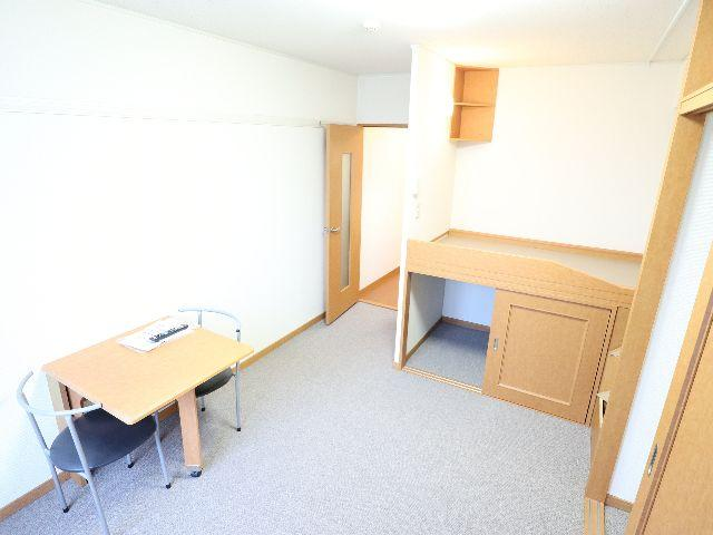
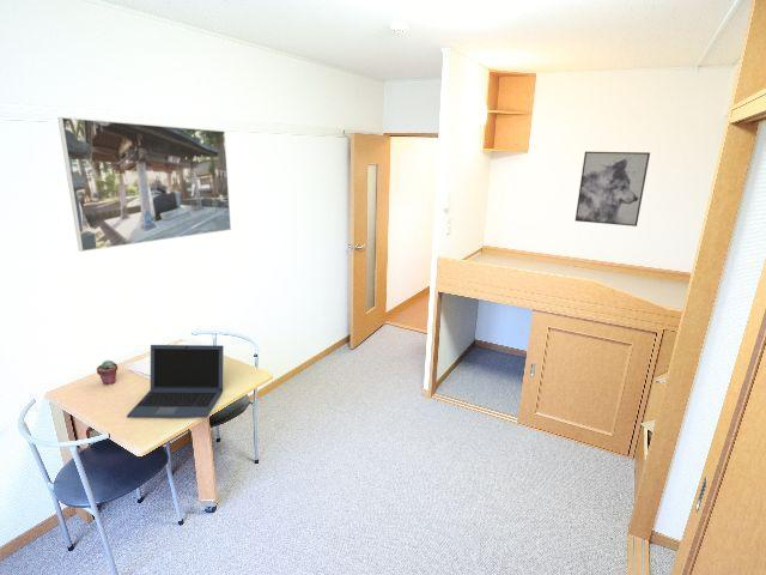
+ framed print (159, 183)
+ wall art (610, 188)
+ potted succulent (108, 370)
+ laptop (177, 379)
